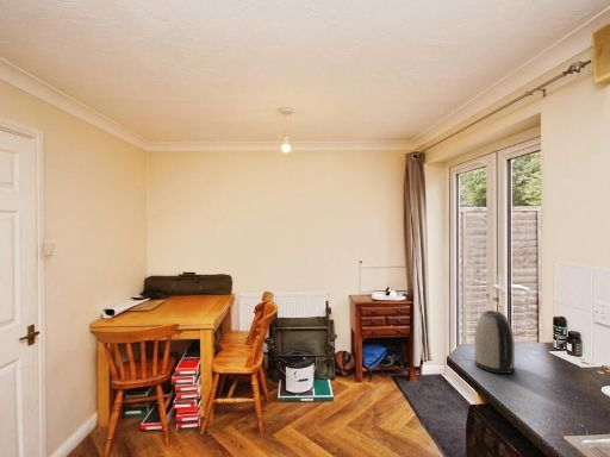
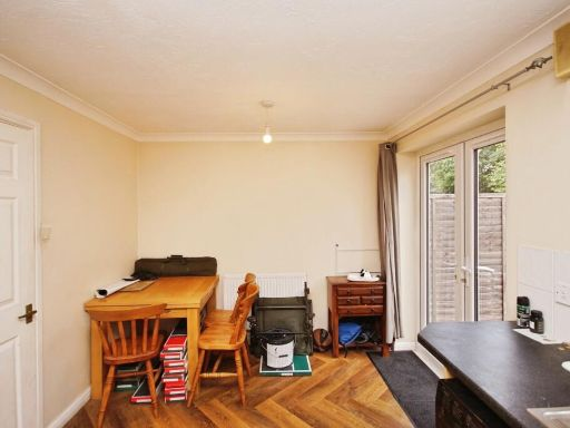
- kettle (497, 340)
